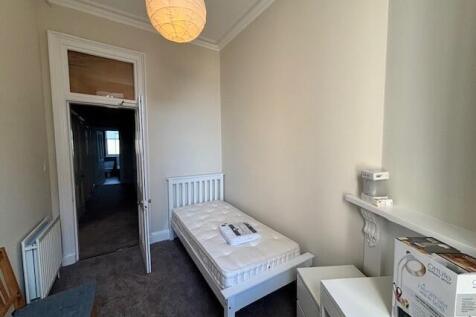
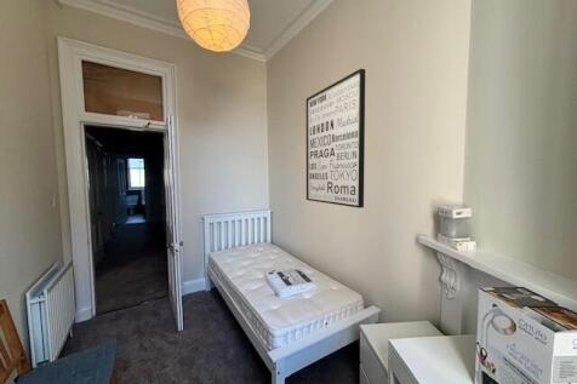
+ wall art (331, 145)
